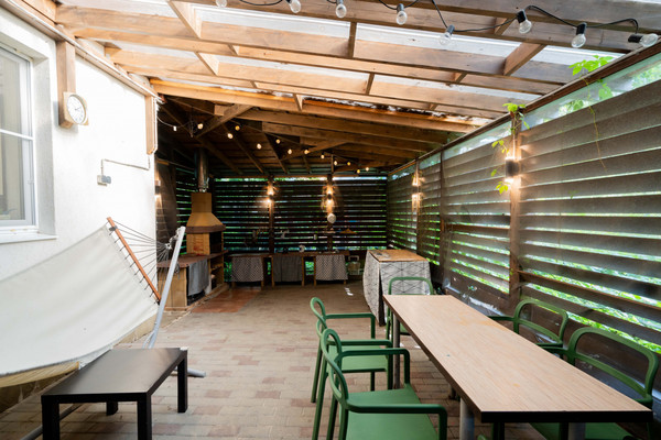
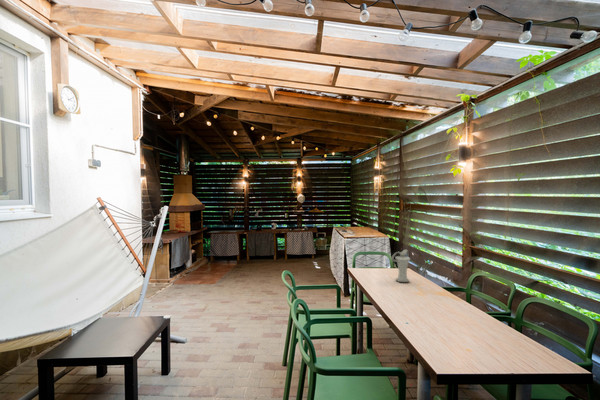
+ pitcher (400, 265)
